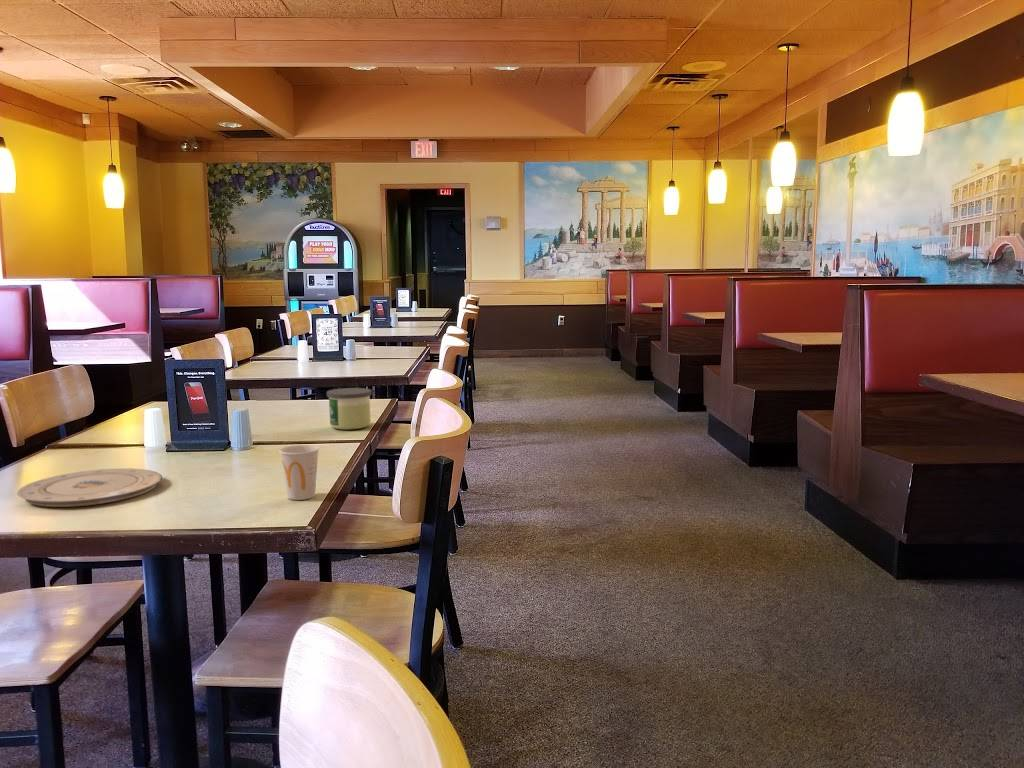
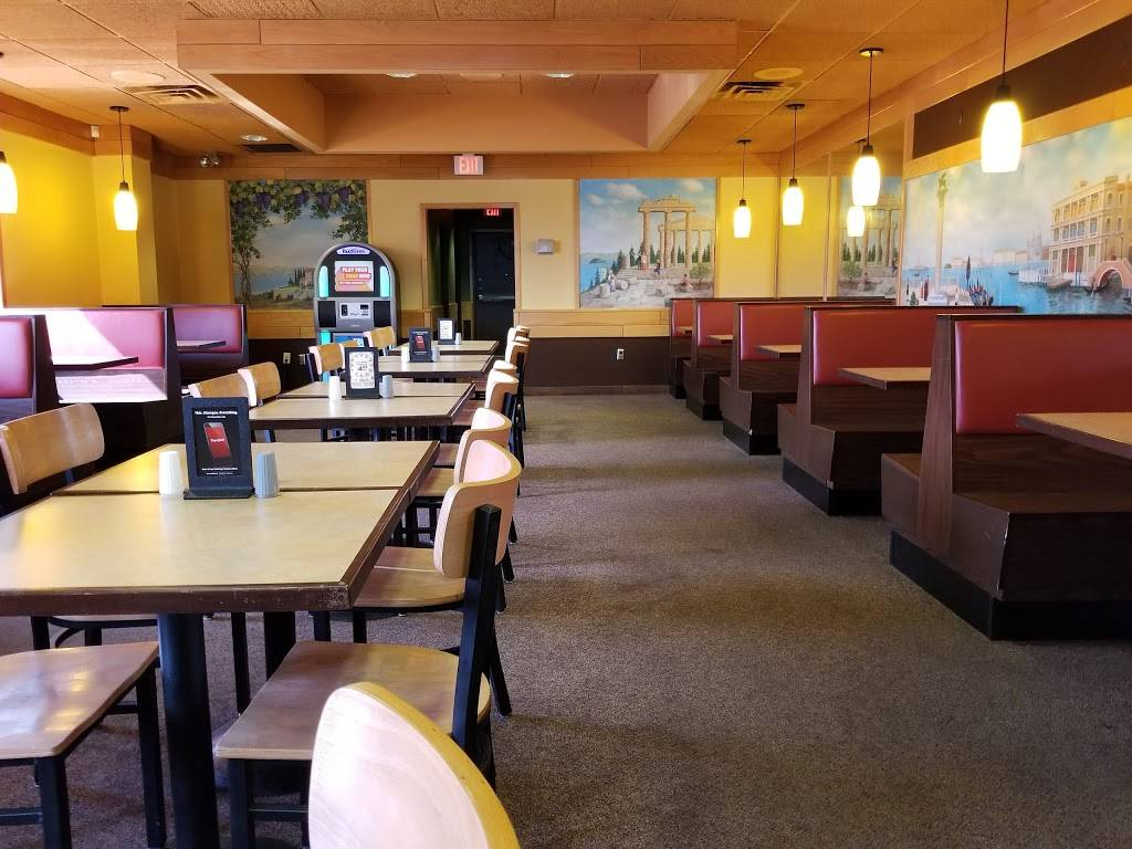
- candle (349, 408)
- plate (92, 486)
- cup (300, 472)
